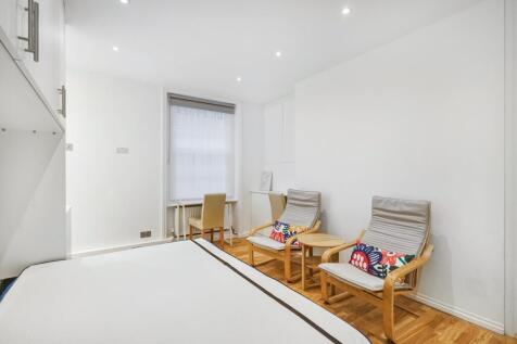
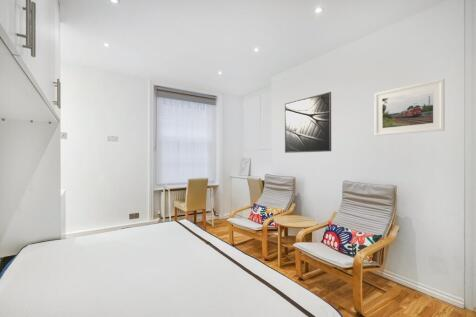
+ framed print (406, 110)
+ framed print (305, 125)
